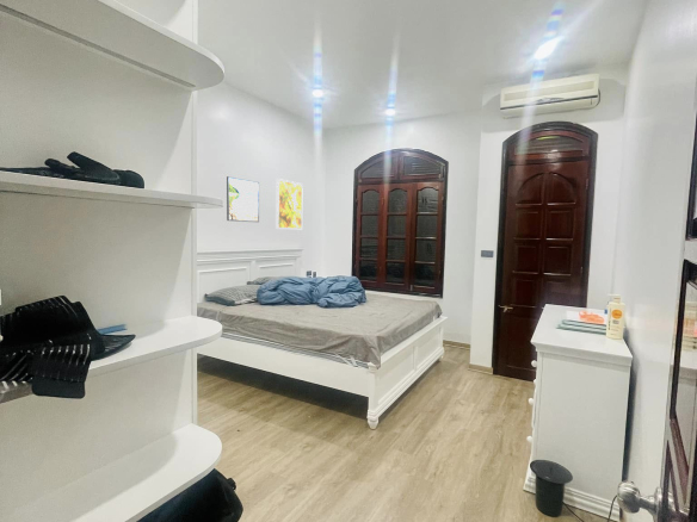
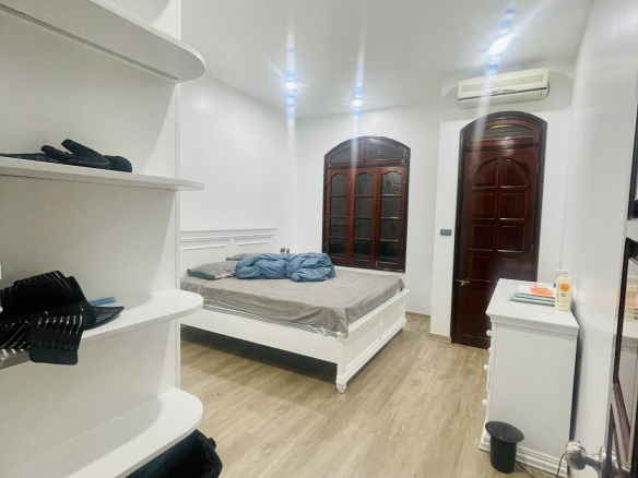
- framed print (243, 200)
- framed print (289, 205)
